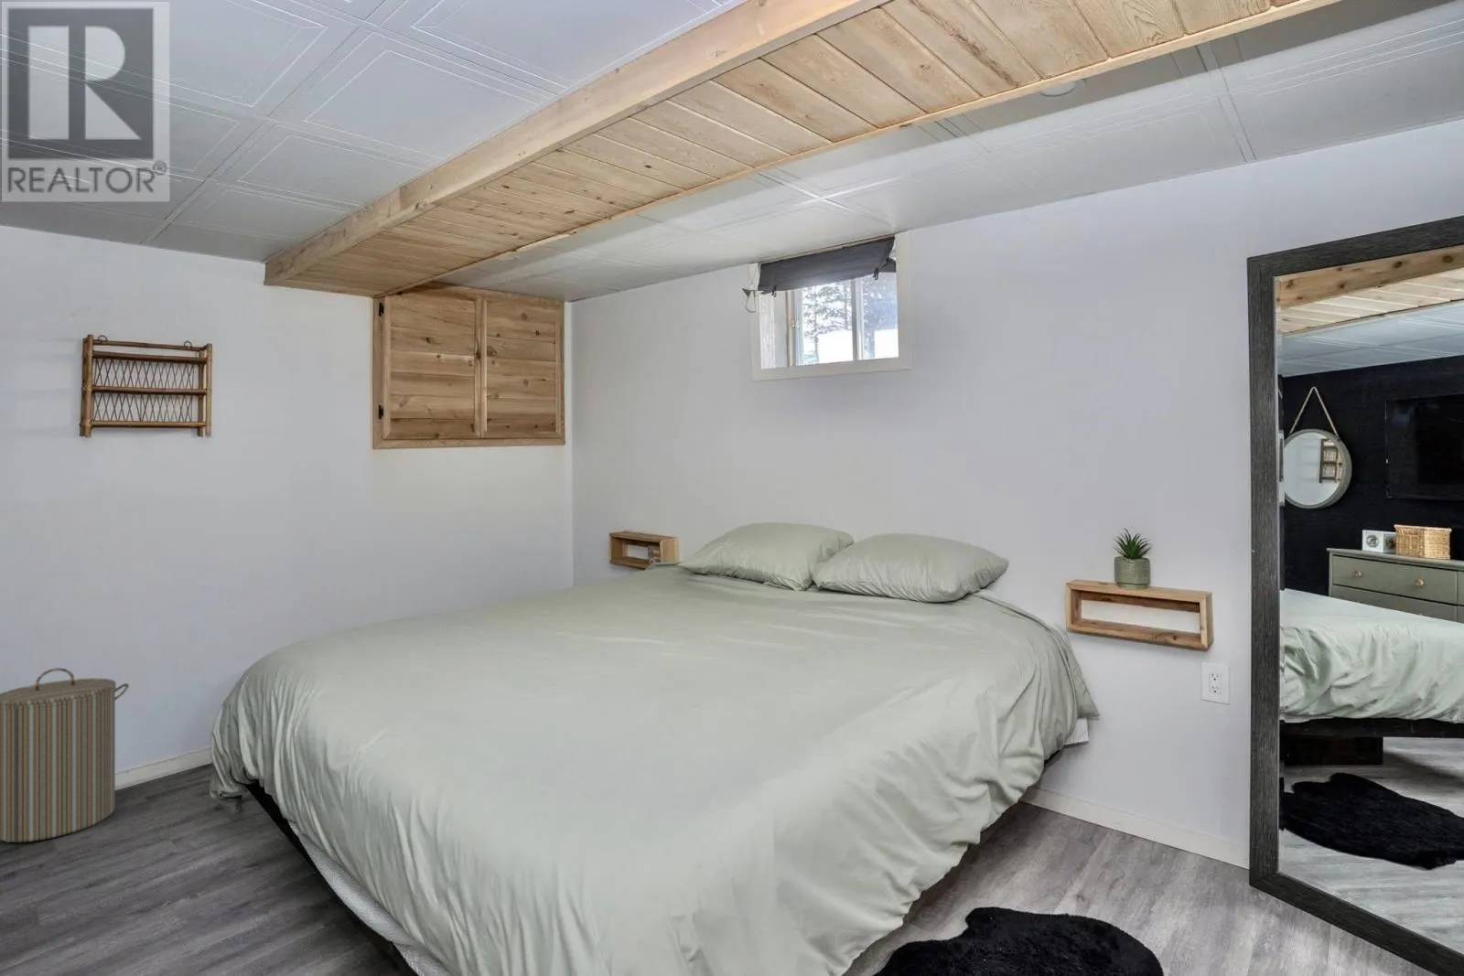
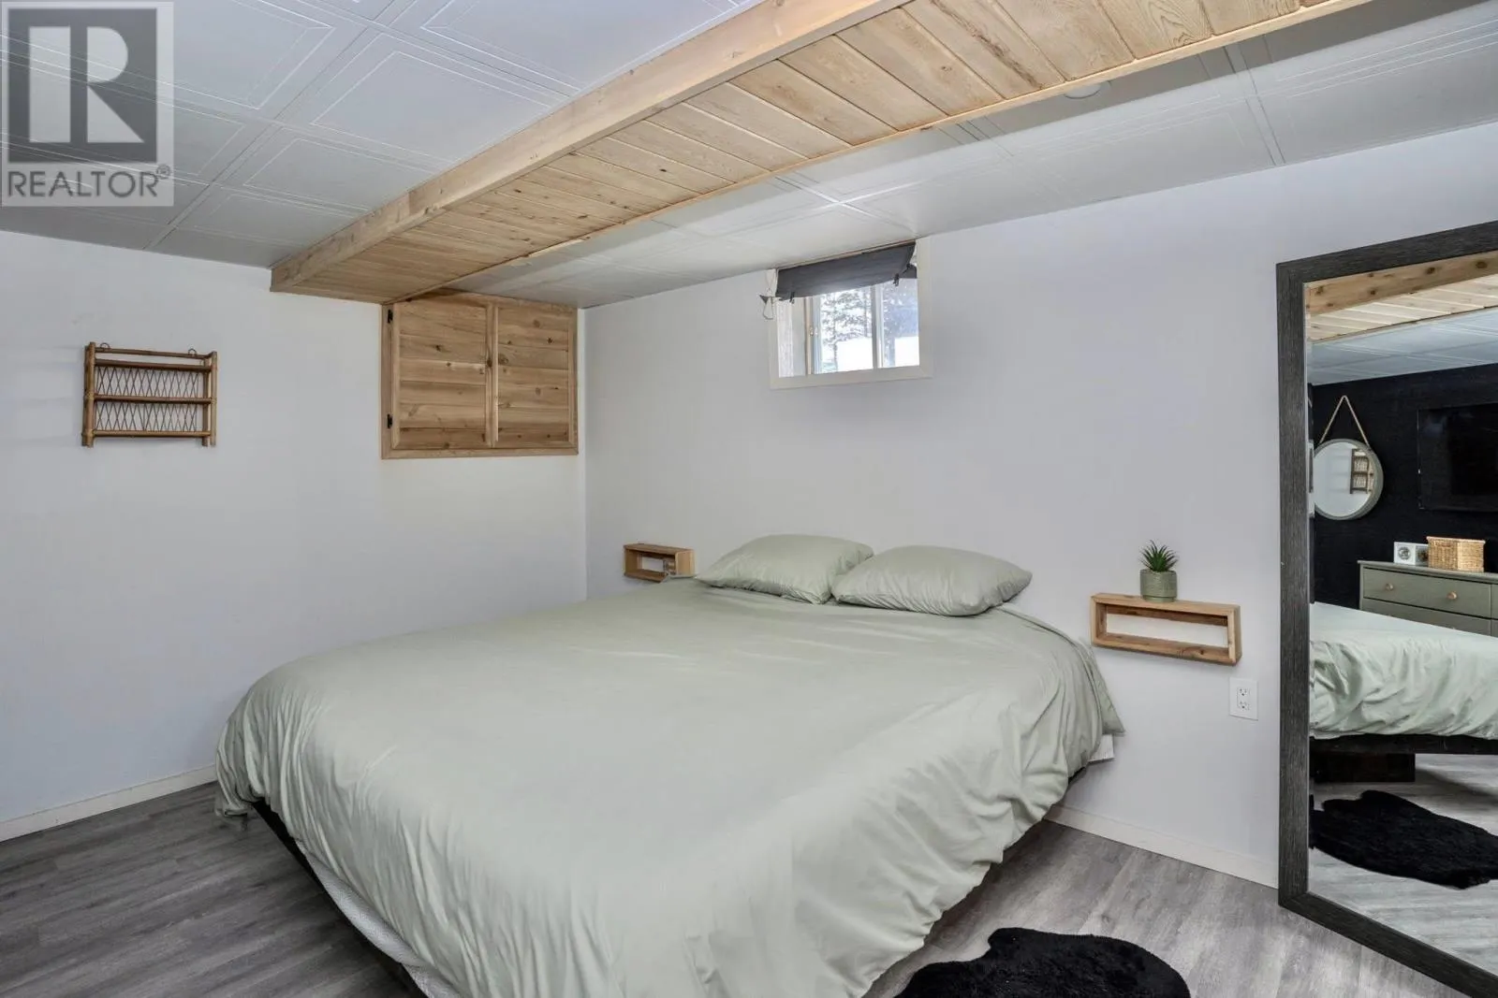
- laundry hamper (57, 745)
